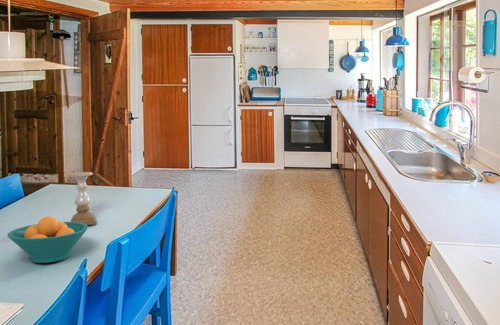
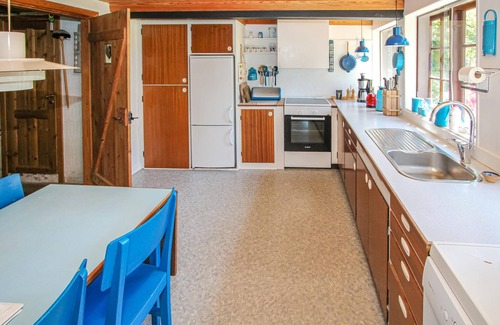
- fruit bowl (49, 237)
- candle holder (82, 198)
